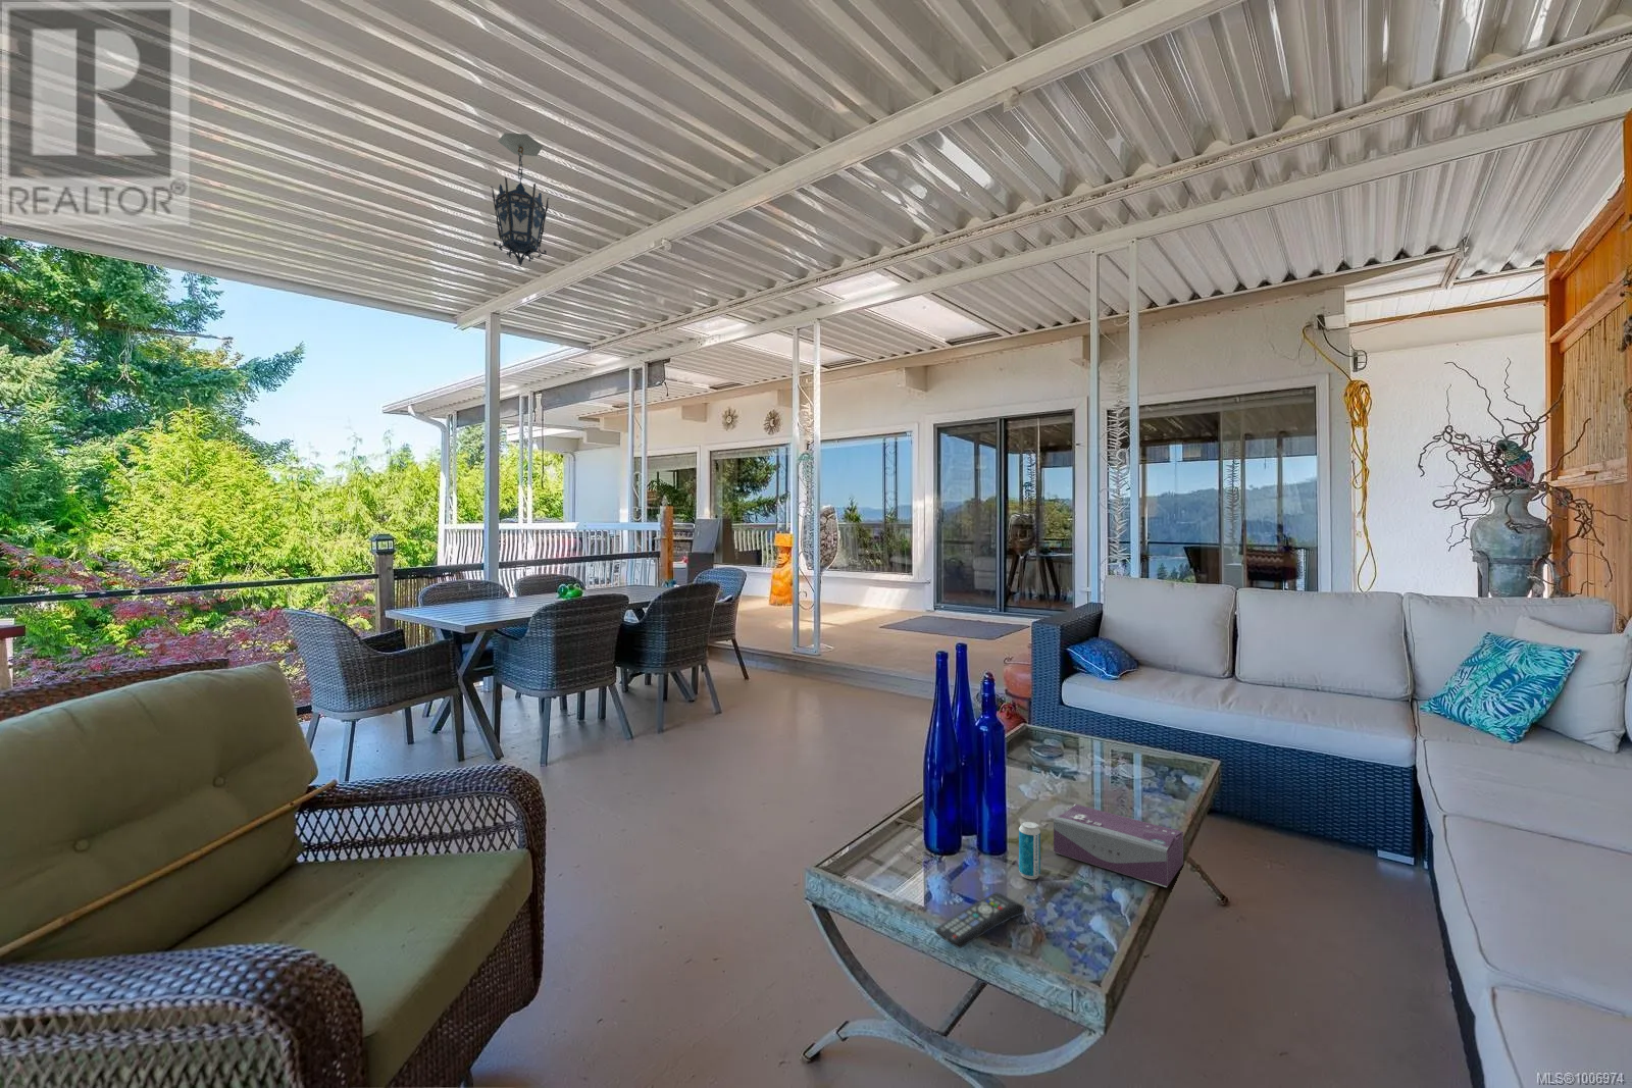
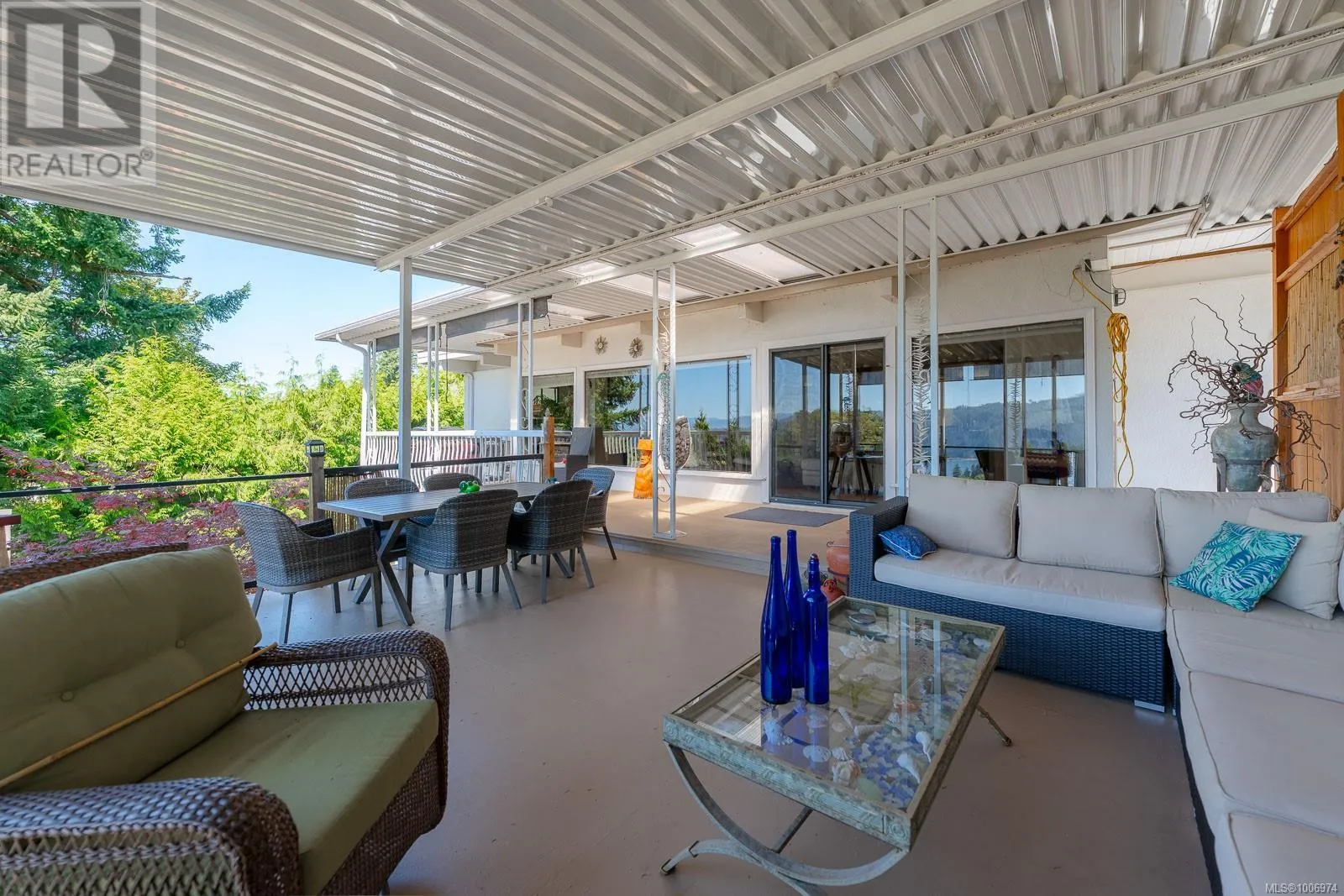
- beverage can (1030, 850)
- tissue box (1117, 840)
- remote control (981, 918)
- hanging lantern (520, 204)
